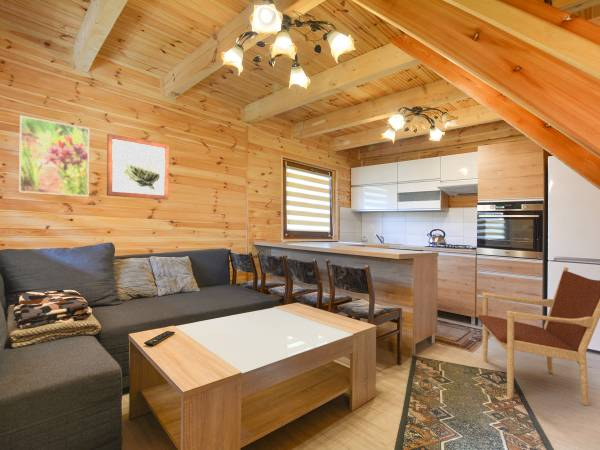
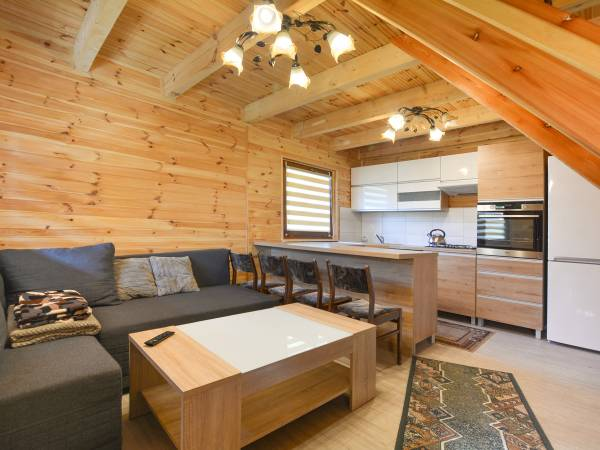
- wall art (139, 168)
- armchair (538, 327)
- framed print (56, 158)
